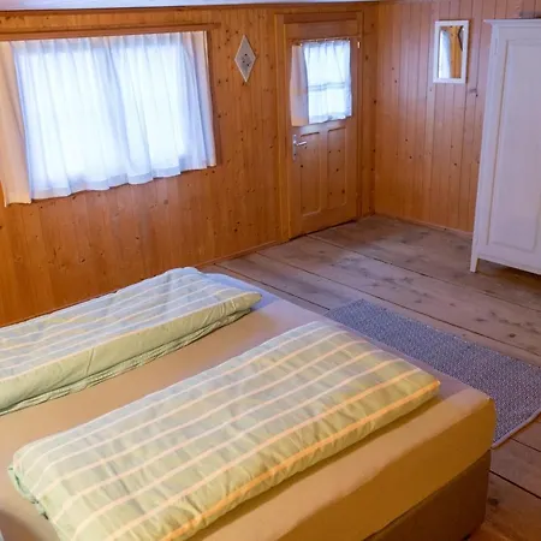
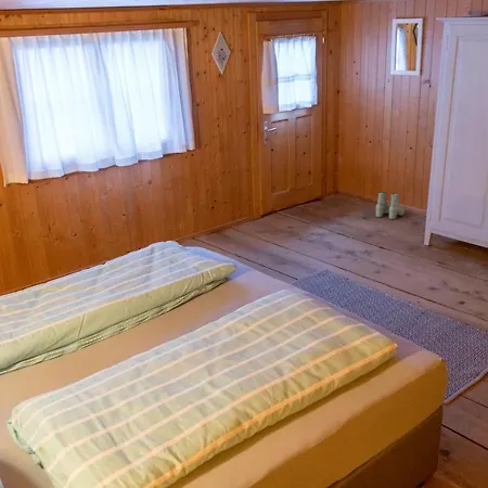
+ boots (390, 203)
